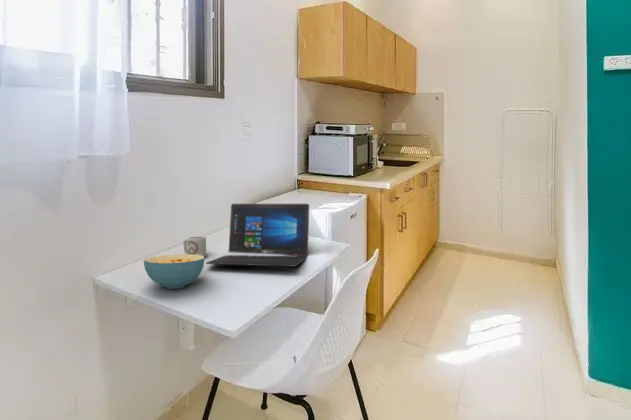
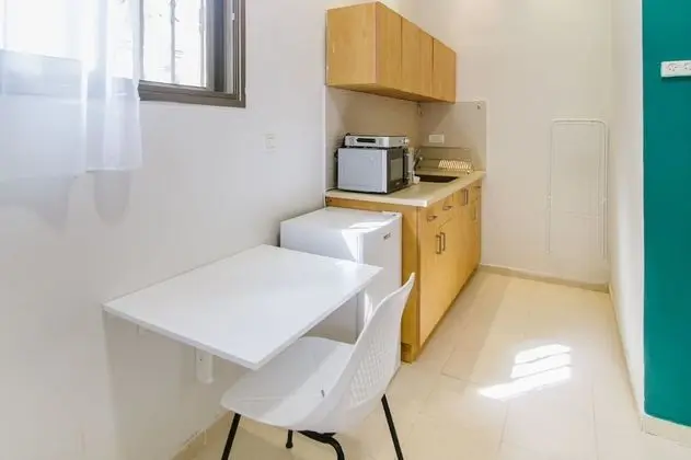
- cup (194, 247)
- laptop (260, 232)
- cereal bowl (175, 272)
